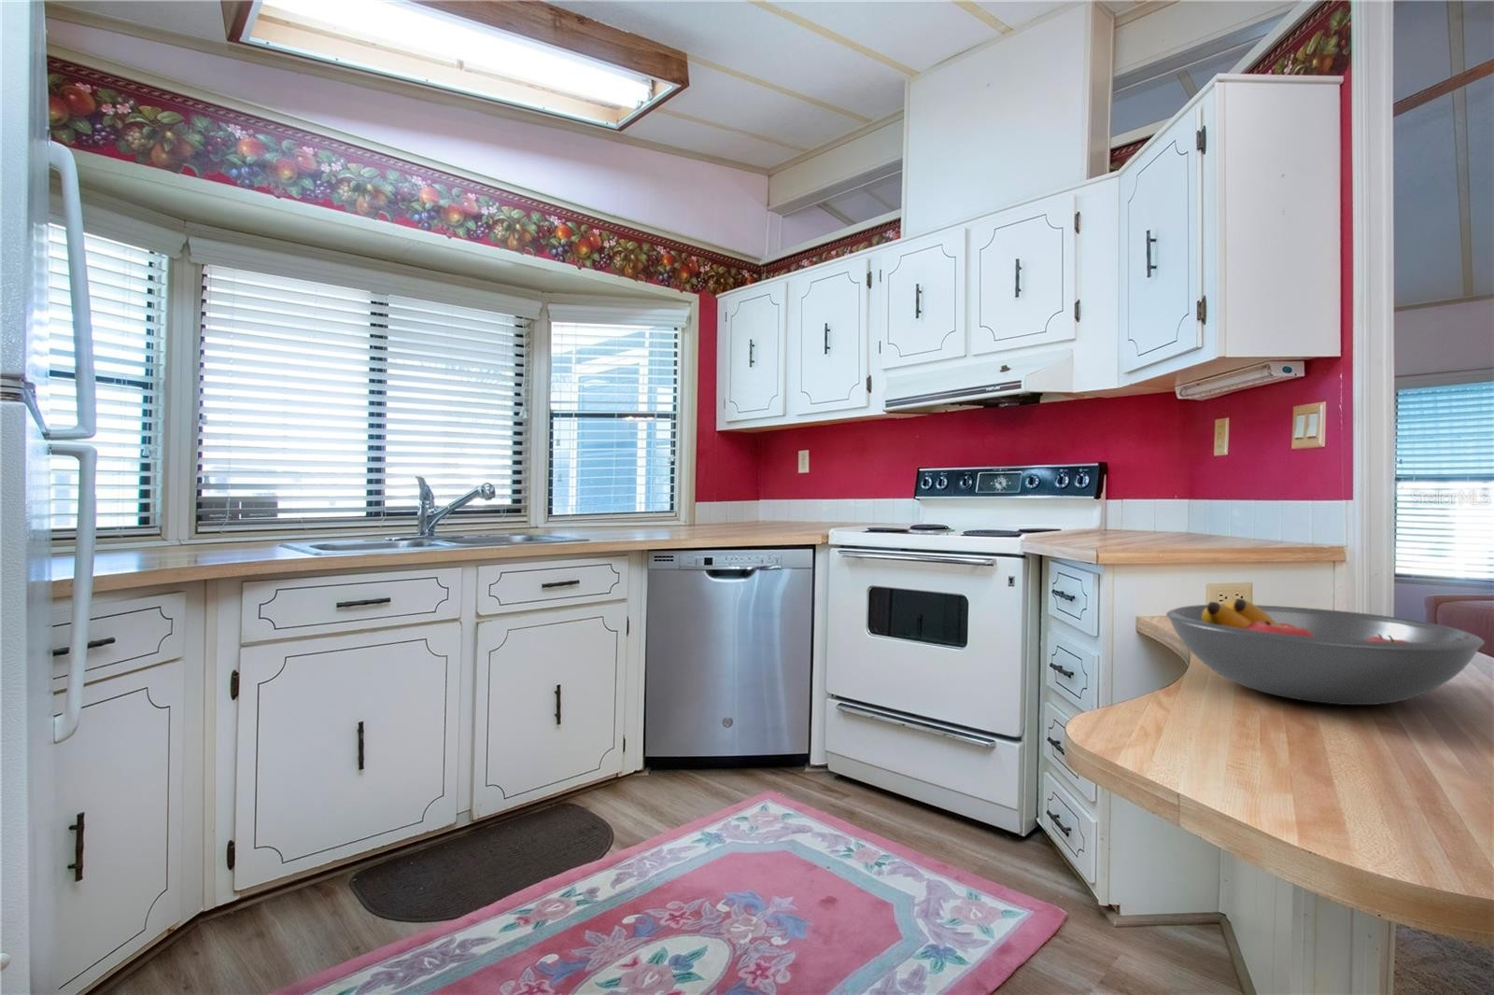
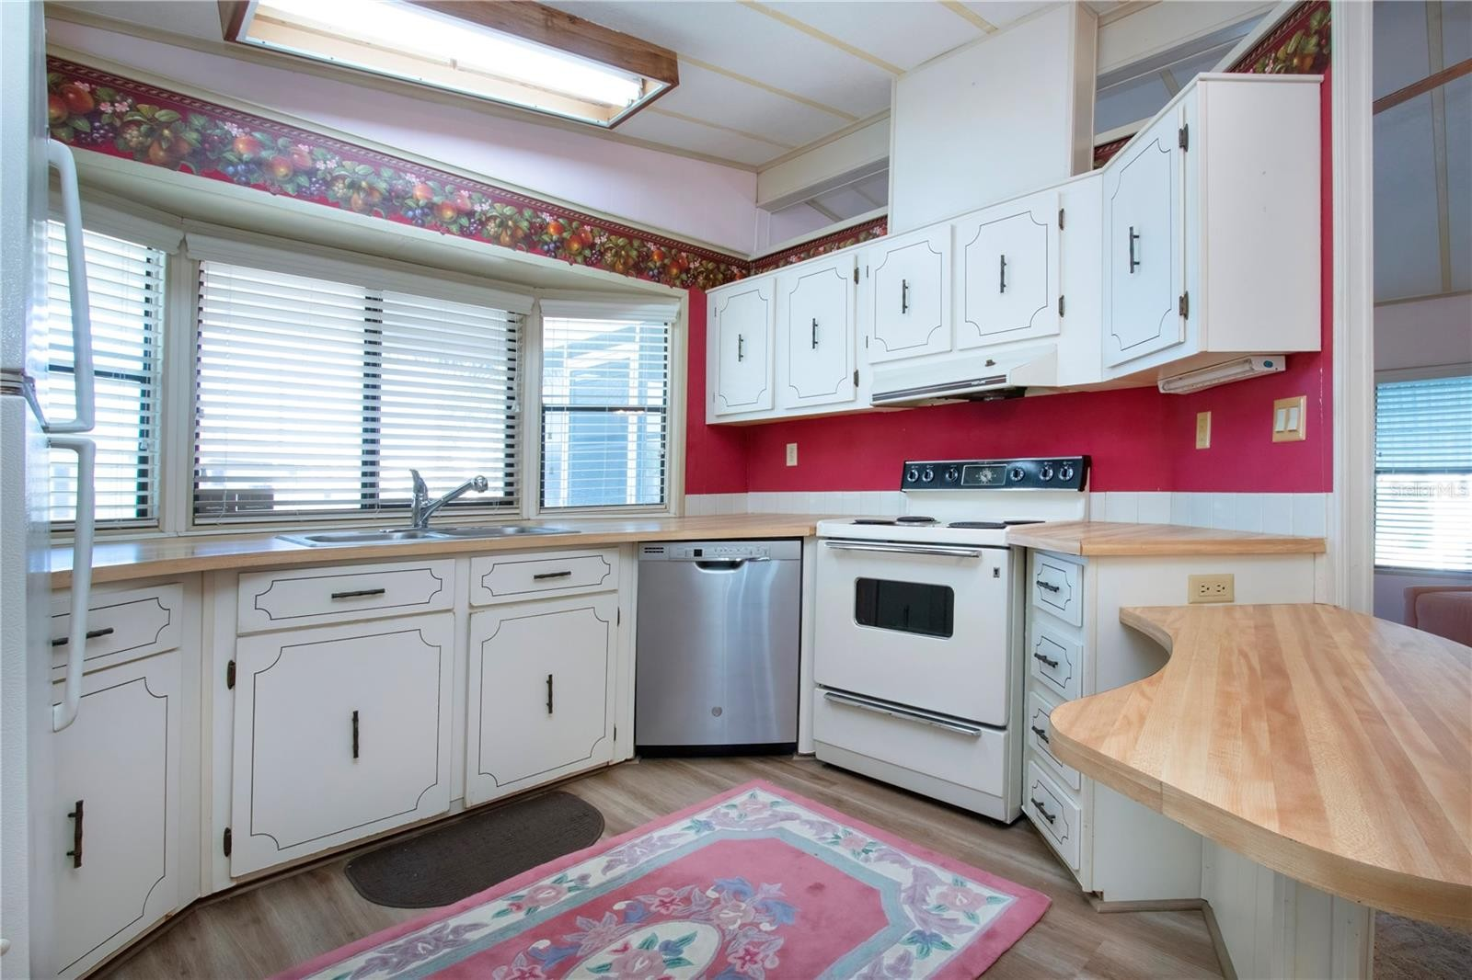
- fruit bowl (1308, 646)
